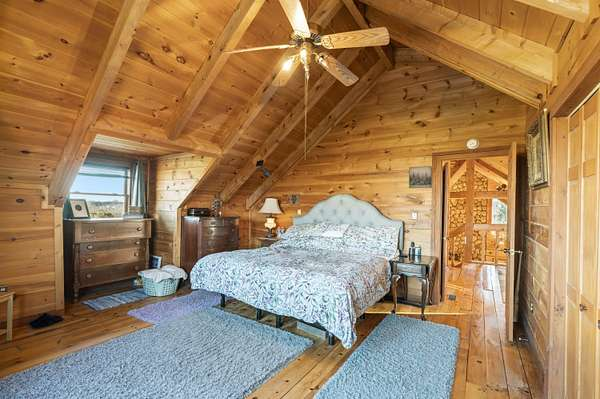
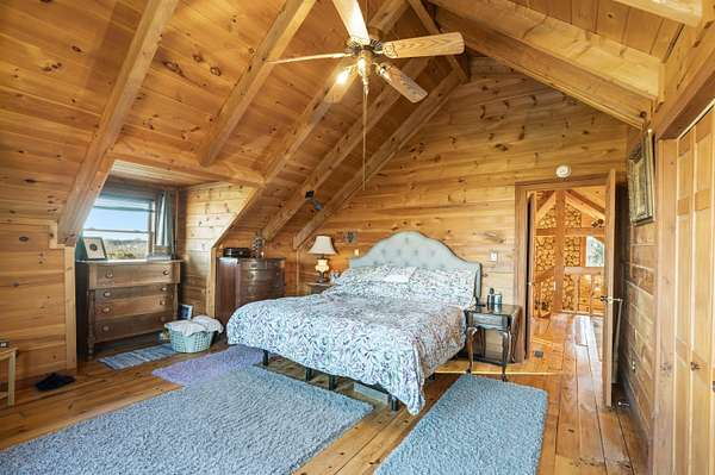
- wall art (420, 177)
